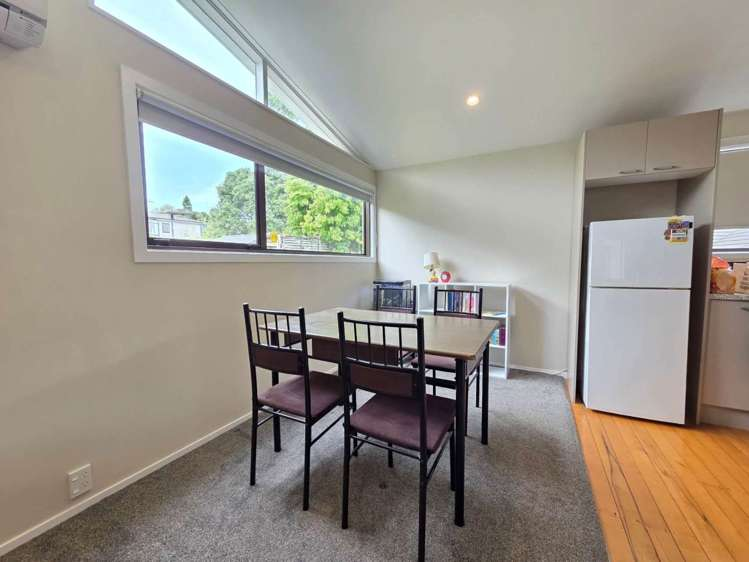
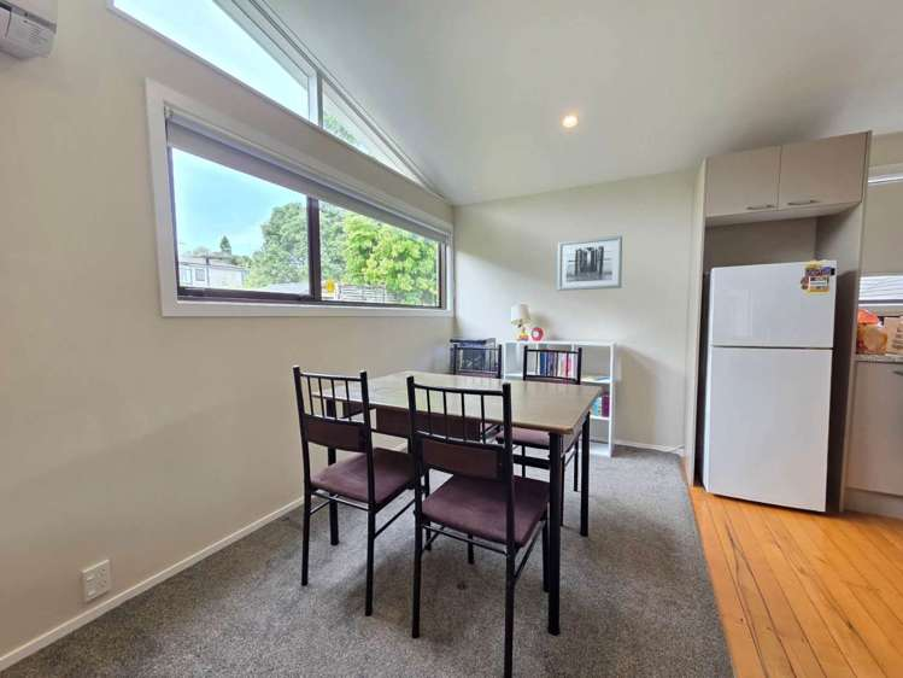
+ wall art (588, 264)
